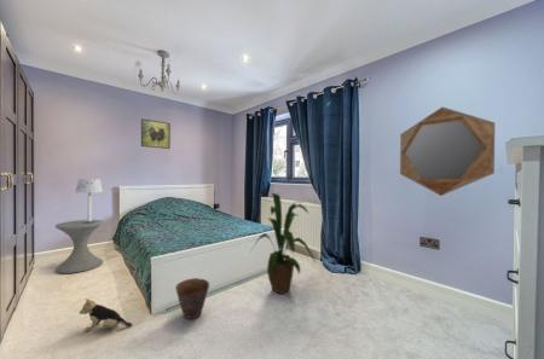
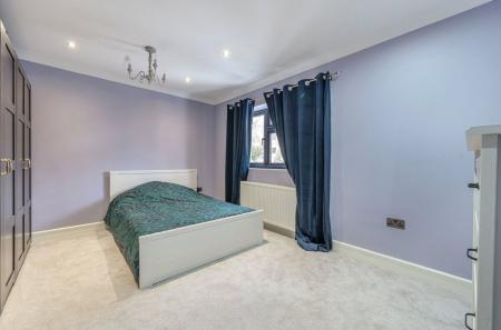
- house plant (288, 239)
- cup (192, 300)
- home mirror (440, 150)
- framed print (156, 134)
- table lamp (89, 201)
- side table (80, 244)
- plush toy (106, 312)
